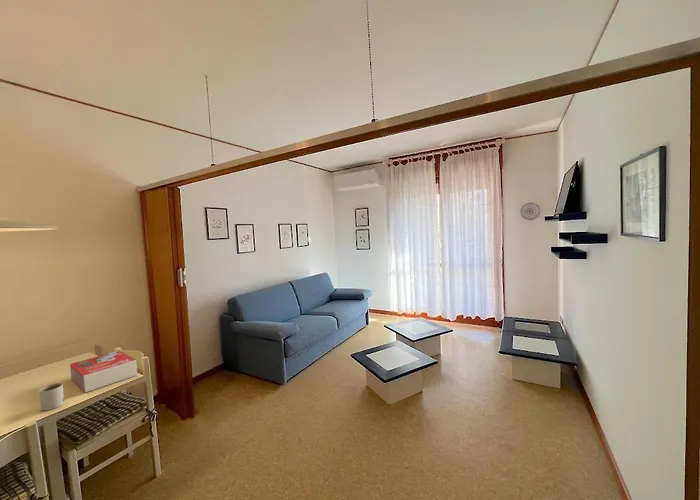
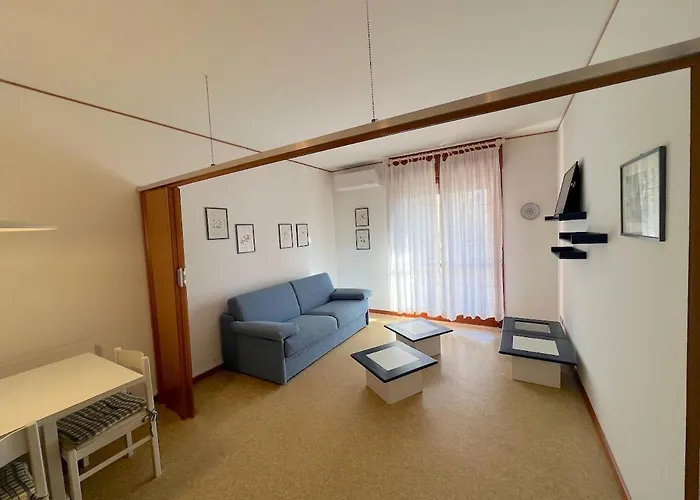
- mug (52, 395)
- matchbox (103, 369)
